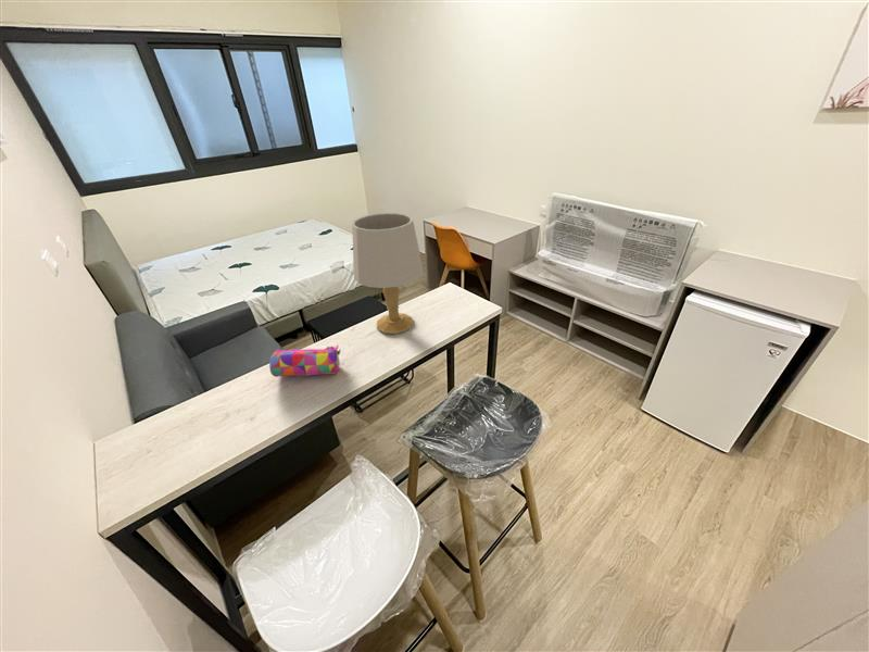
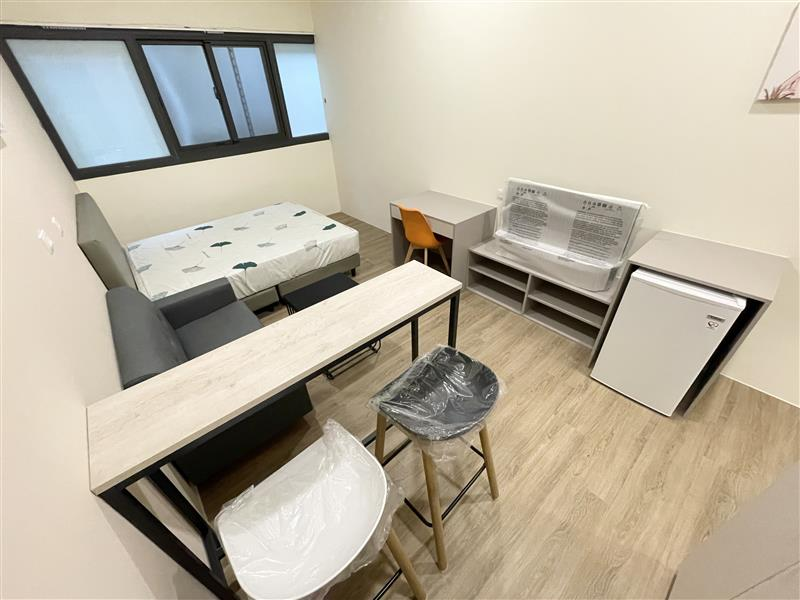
- table lamp (389, 276)
- pencil case (306, 361)
